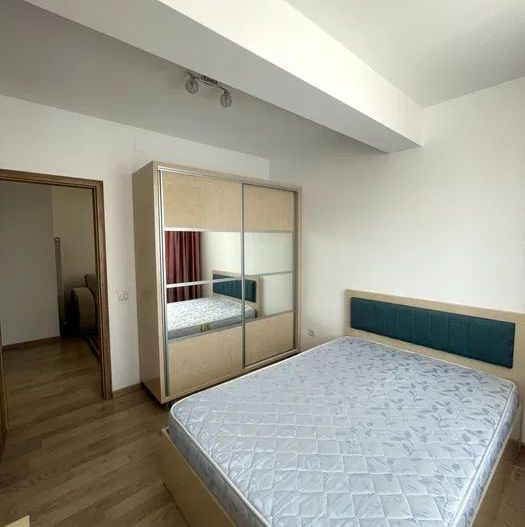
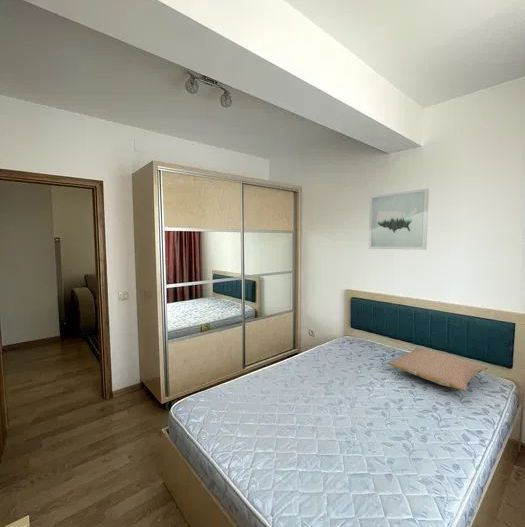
+ wall art (396, 221)
+ pillow (436, 366)
